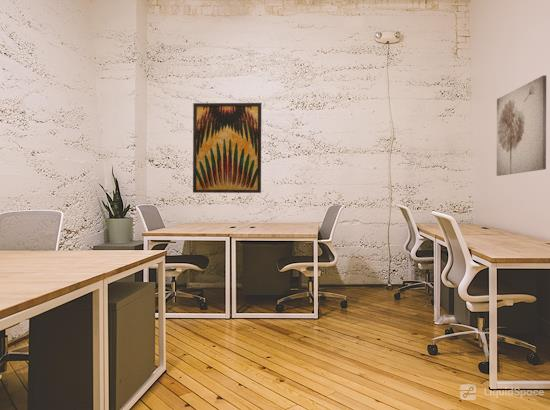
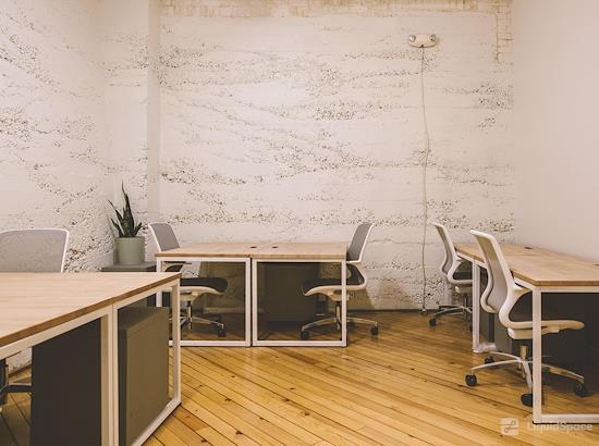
- wall art (518, 130)
- wall art (227, 148)
